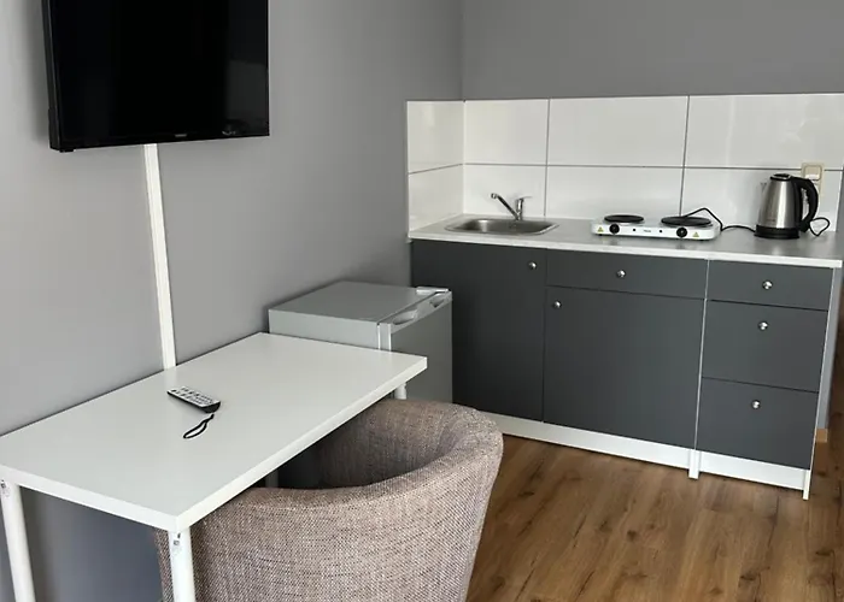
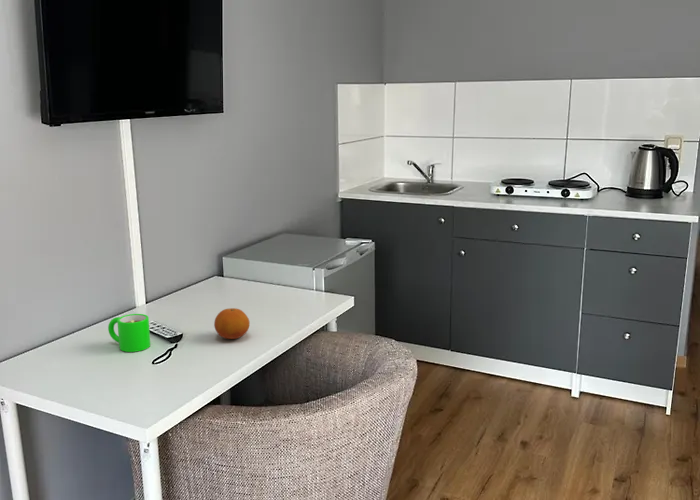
+ fruit (231, 323)
+ mug (127, 331)
